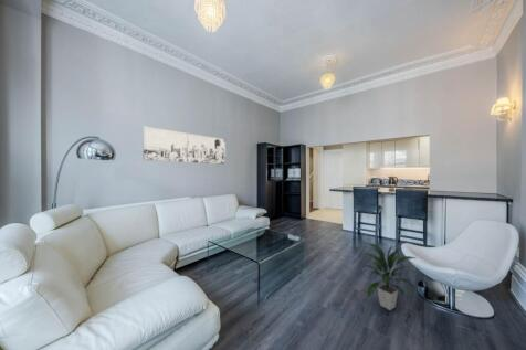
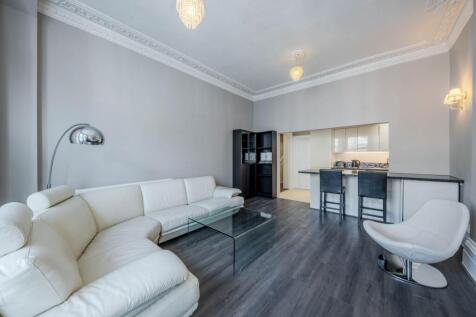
- indoor plant (385, 274)
- wall art (190, 148)
